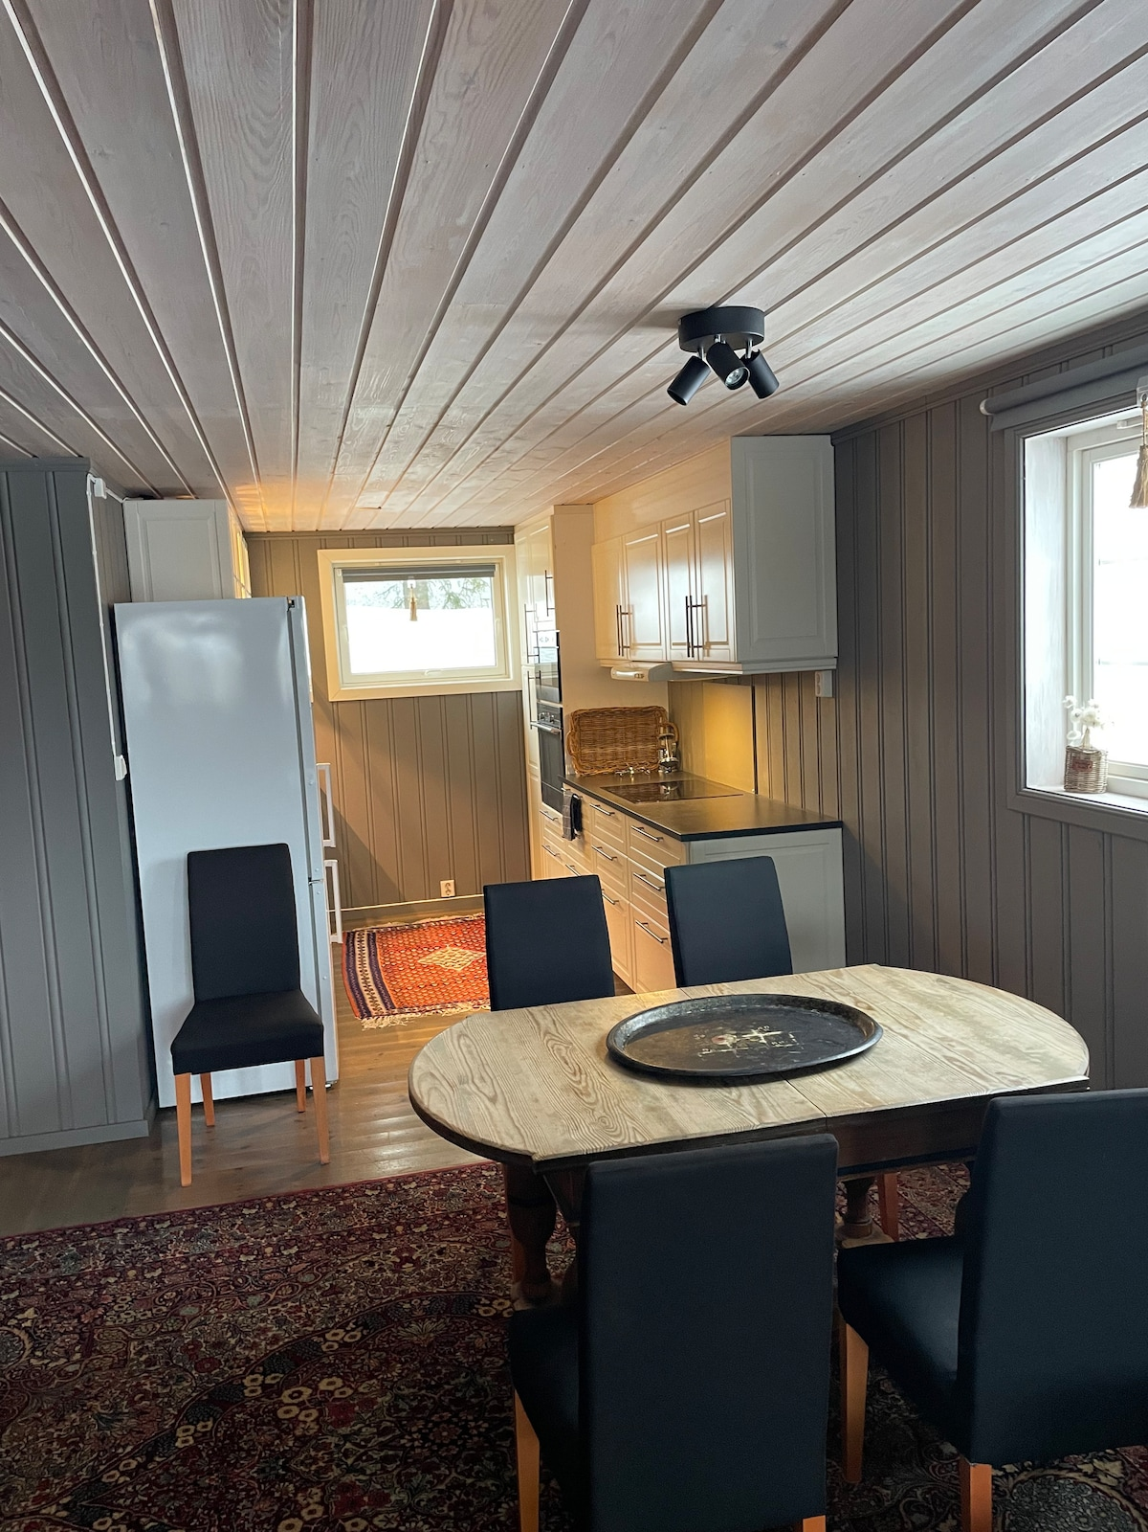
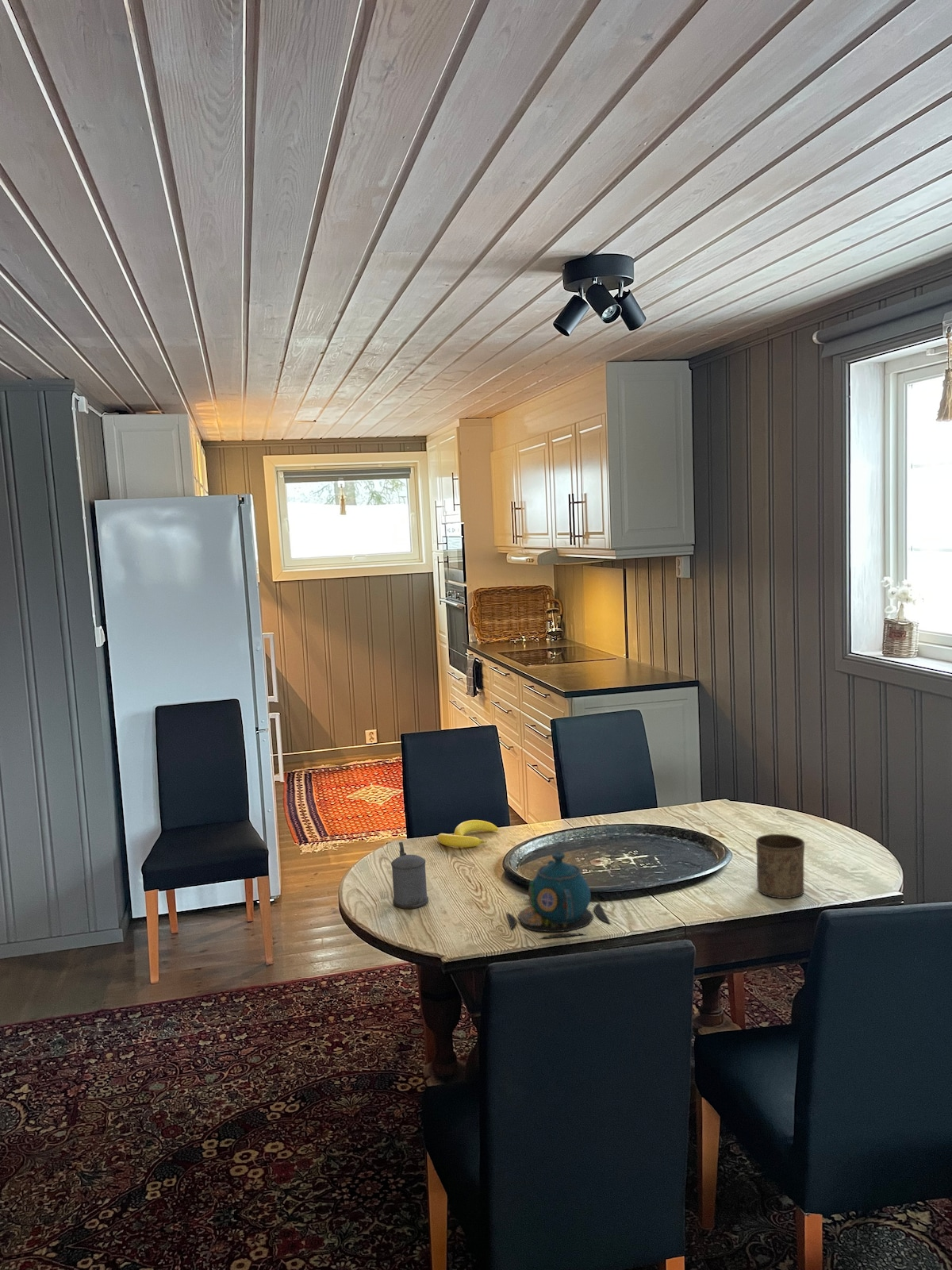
+ teapot (555, 886)
+ cup (780, 866)
+ banana (469, 831)
+ beer stein (407, 873)
